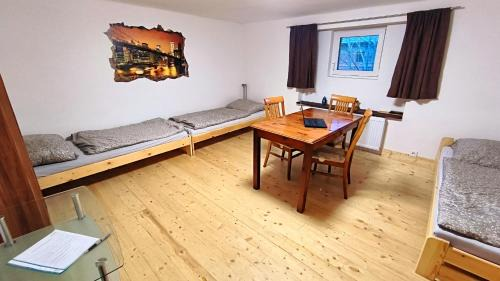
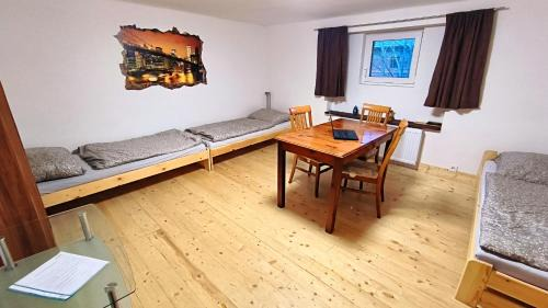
- pen (98, 242)
